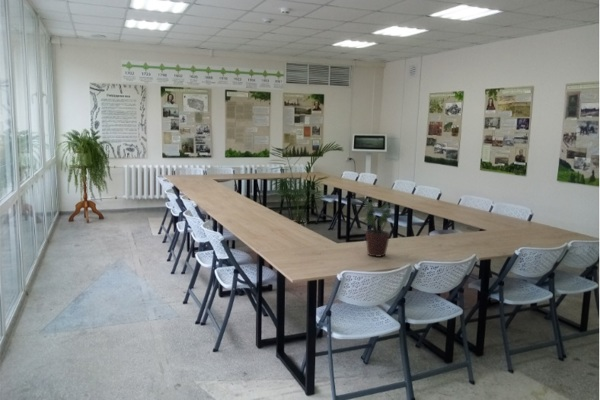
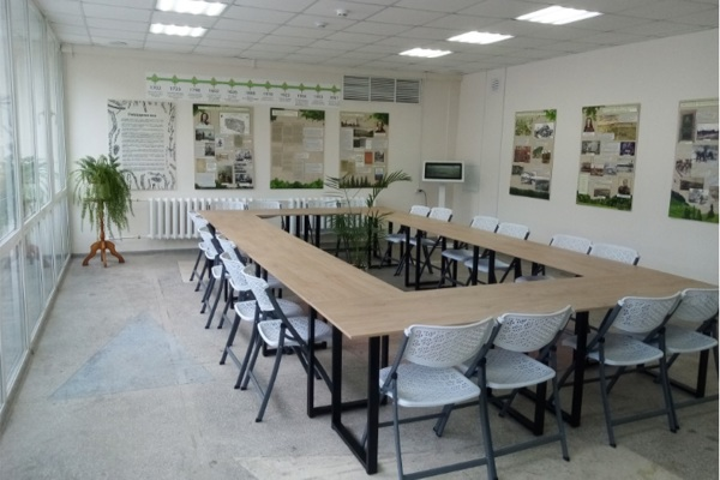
- potted plant (380, 226)
